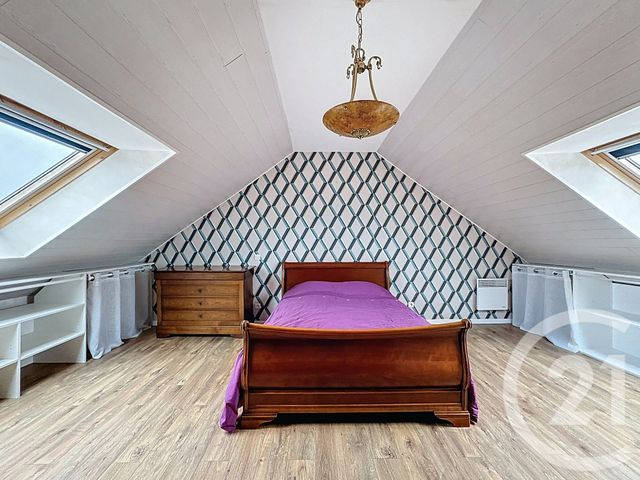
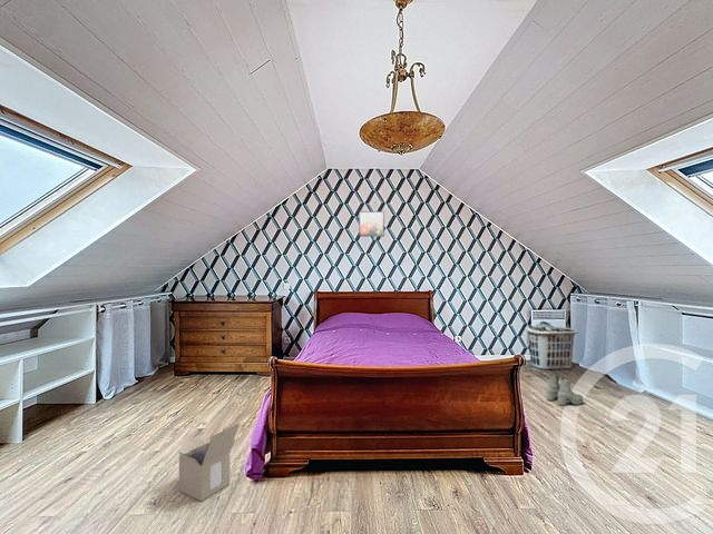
+ cardboard box (208, 455)
+ boots (564, 388)
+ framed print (371, 224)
+ clothes hamper (550, 344)
